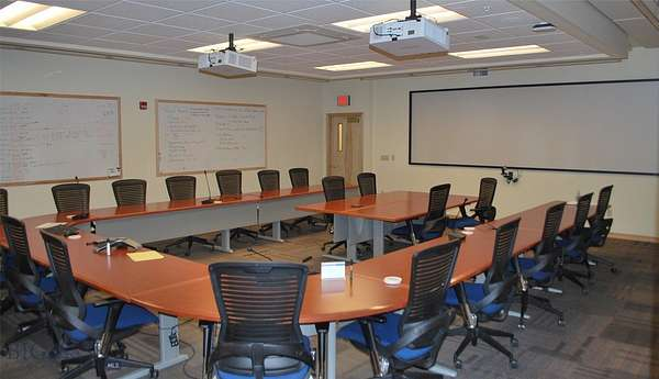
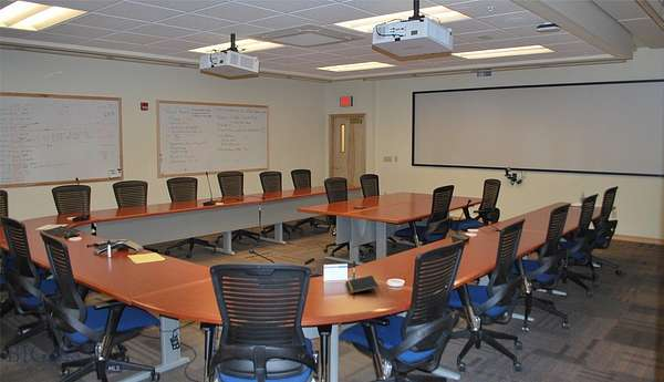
+ notepad (361, 283)
